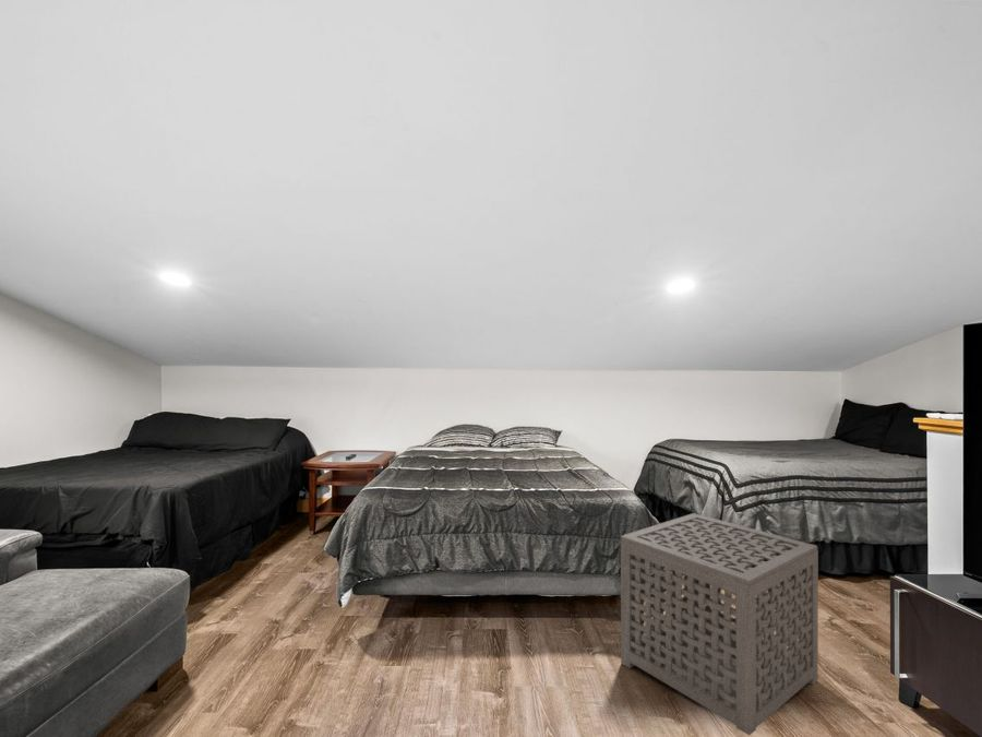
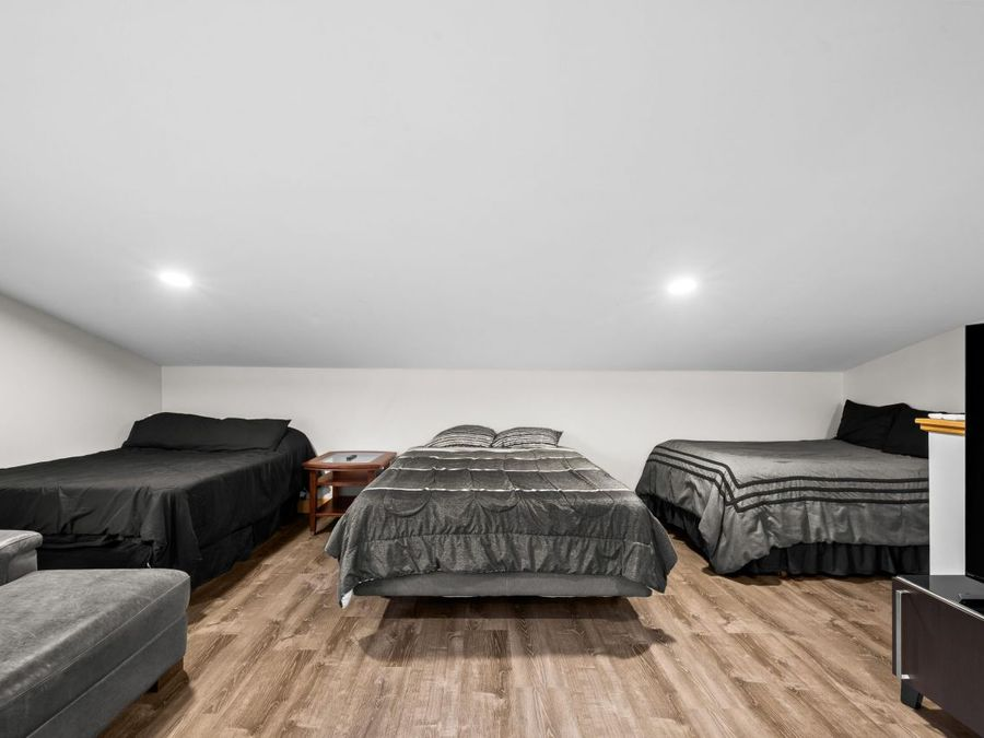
- side table (716, 606)
